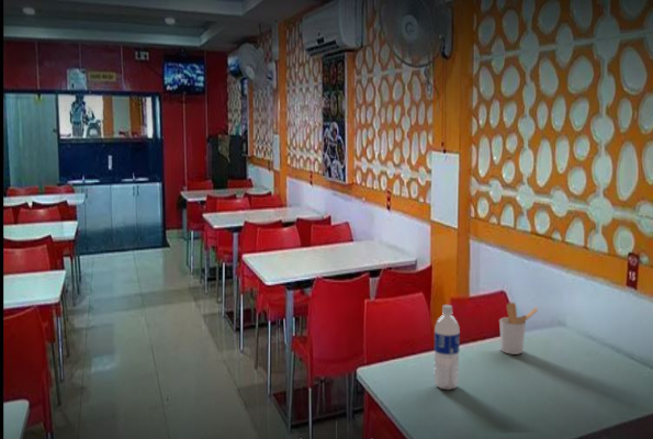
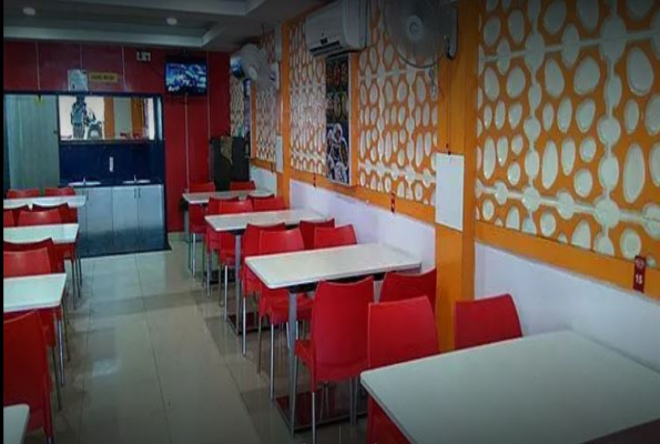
- utensil holder (519, 328)
- water bottle (447, 346)
